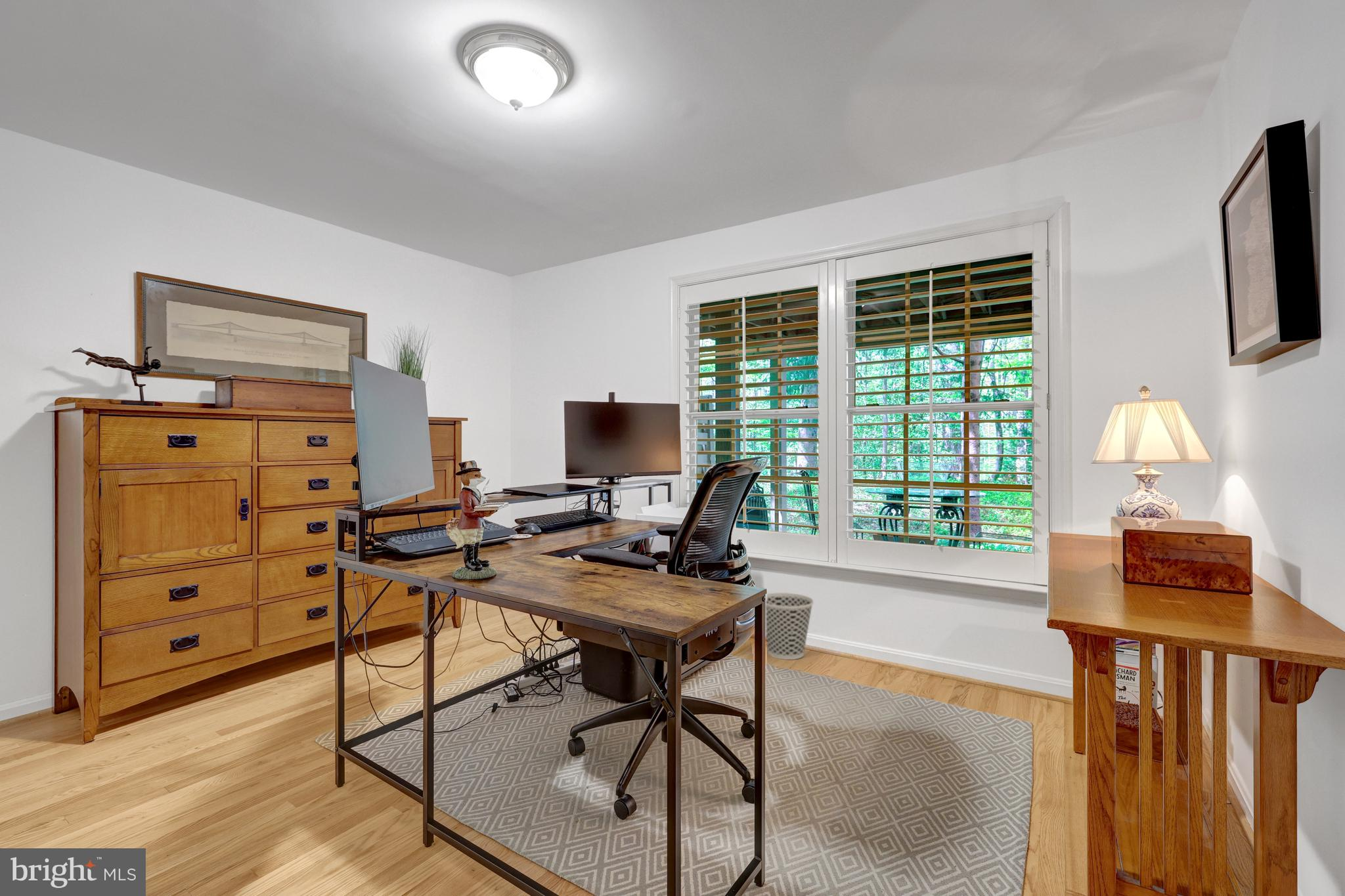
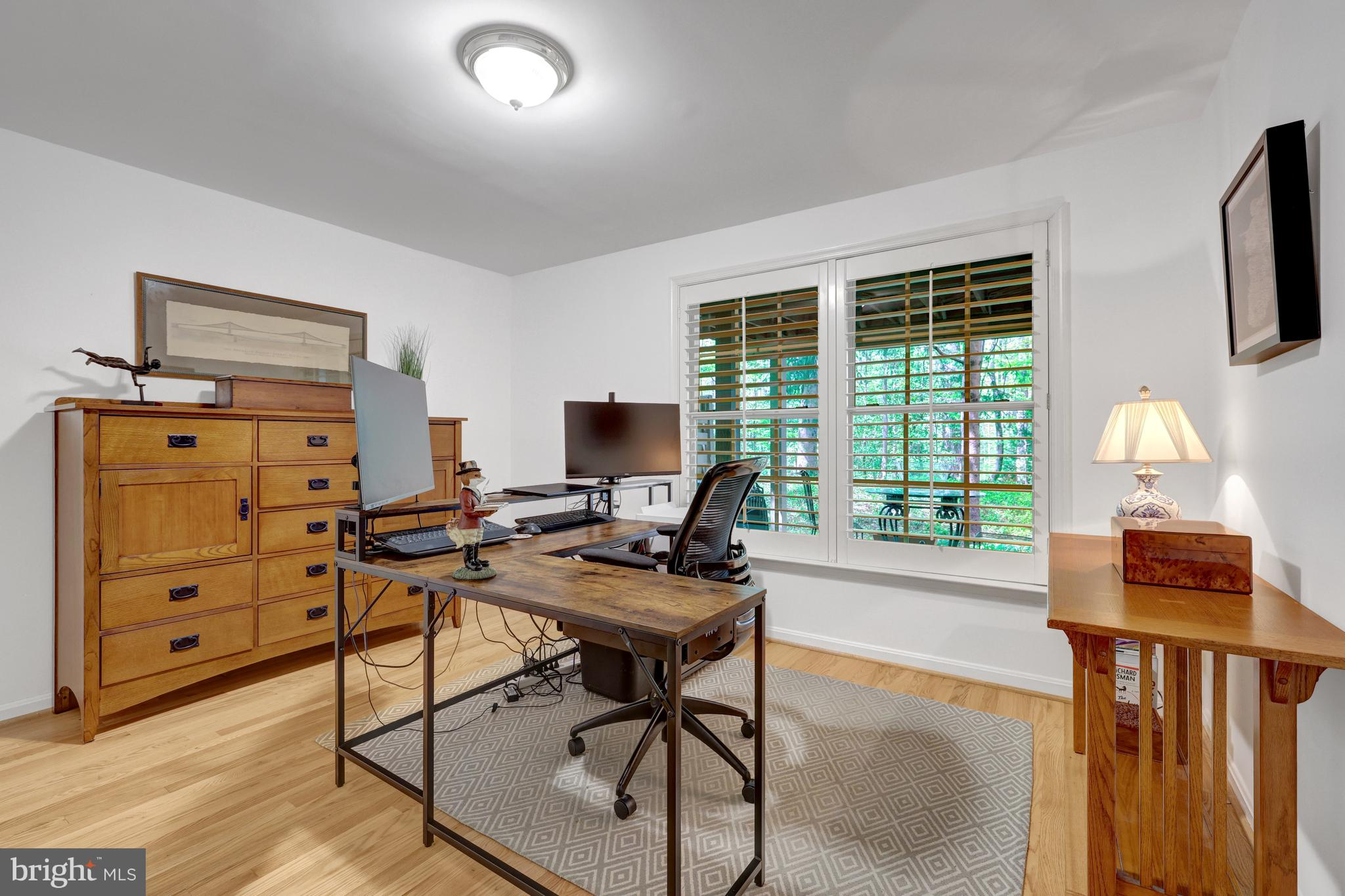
- wastebasket (785, 626)
